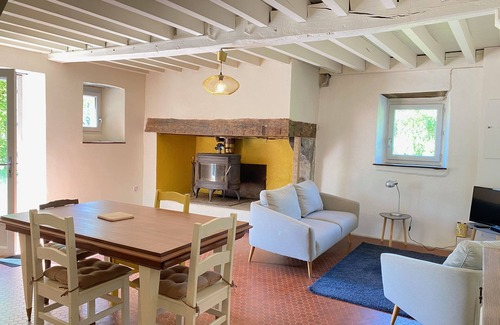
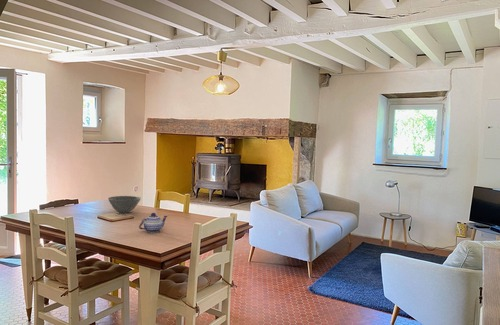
+ teapot (153, 221)
+ bowl (124, 204)
